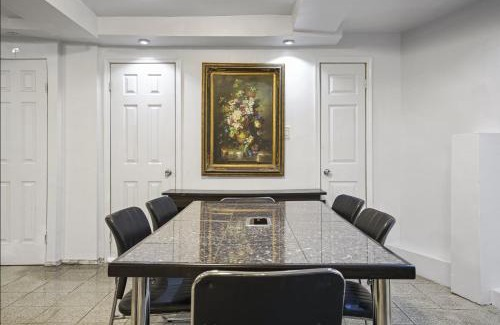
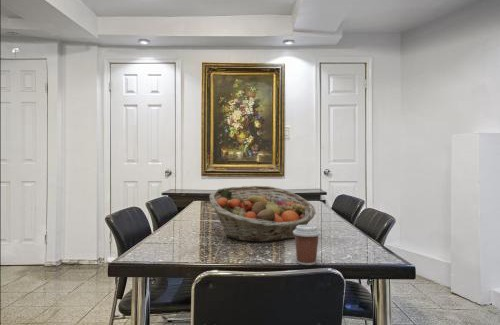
+ coffee cup (306, 244)
+ fruit basket (262, 211)
